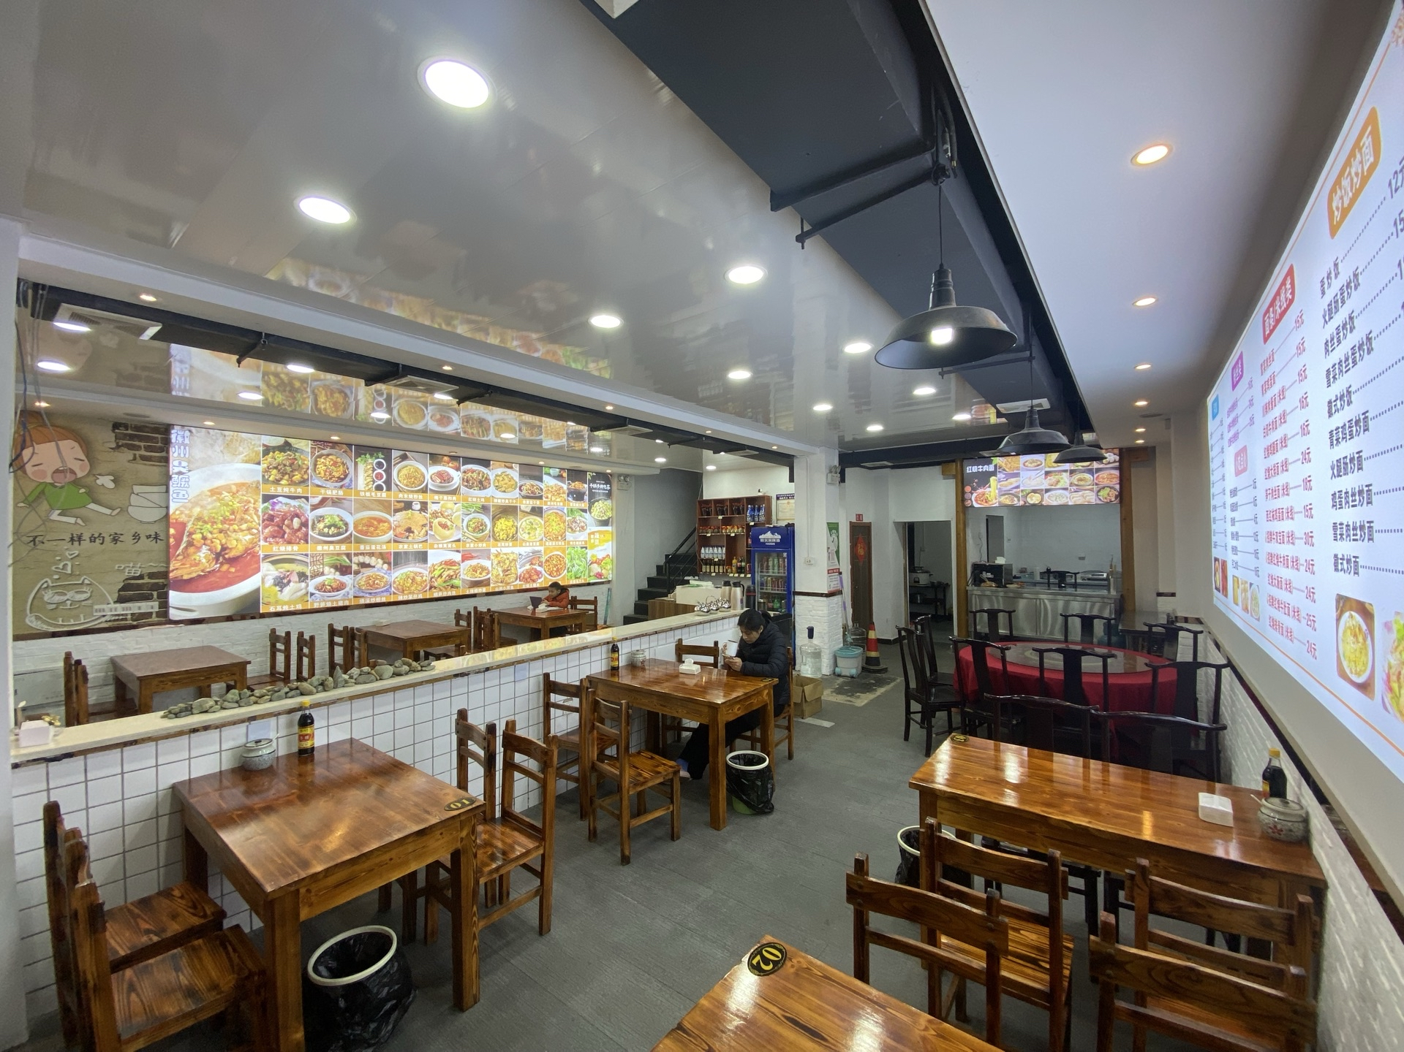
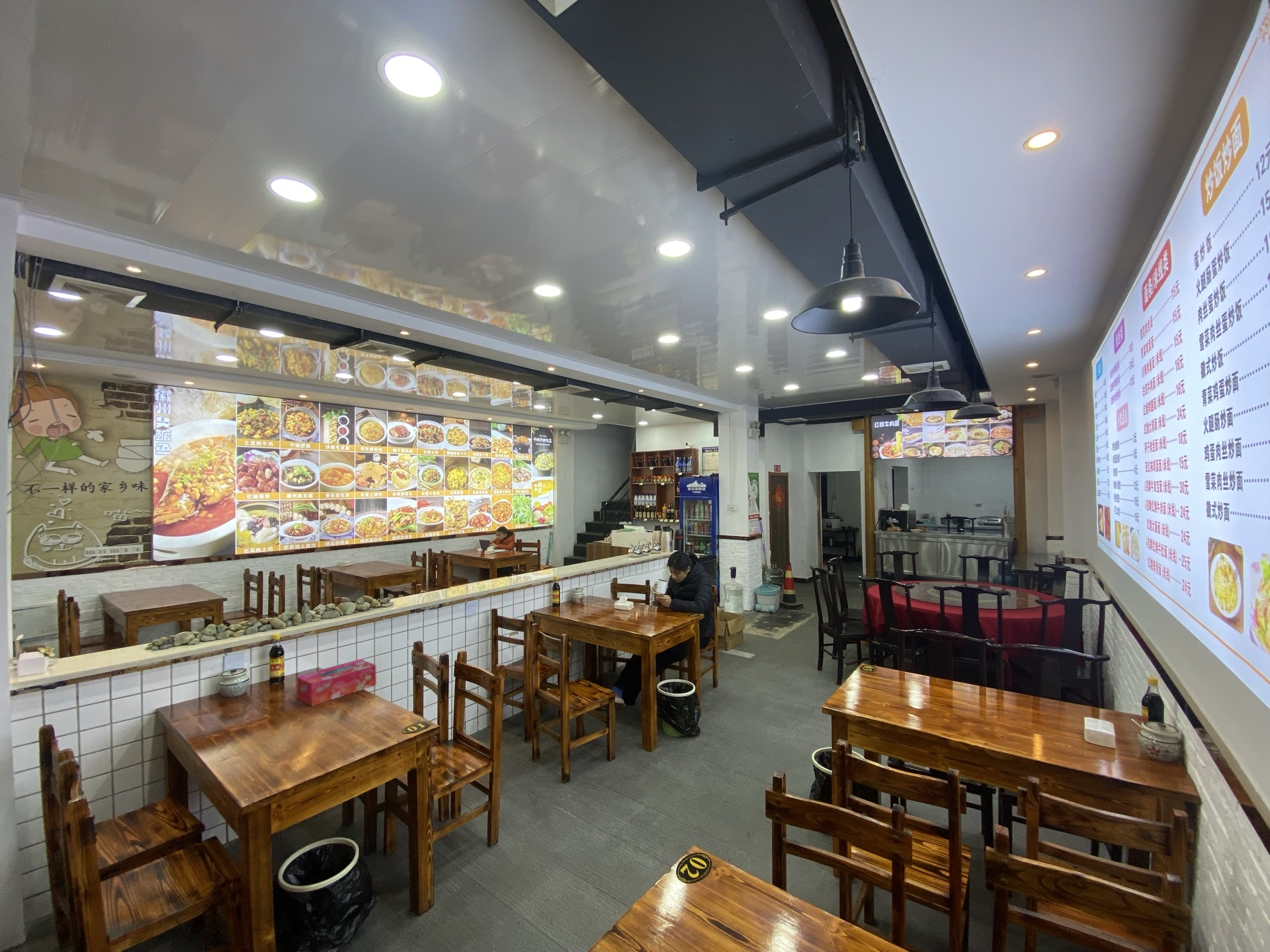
+ tissue box (337, 681)
